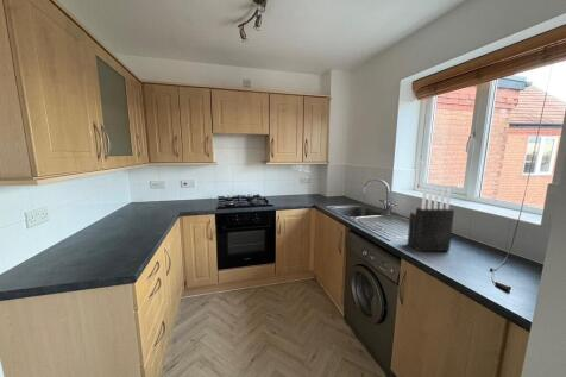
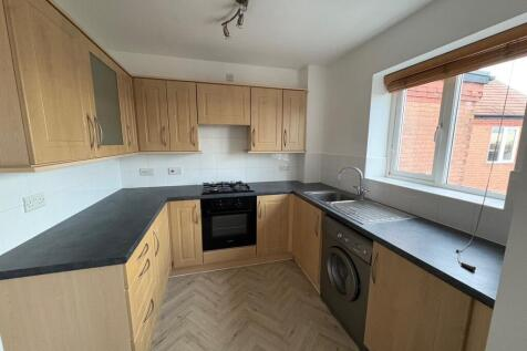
- knife block (429, 216)
